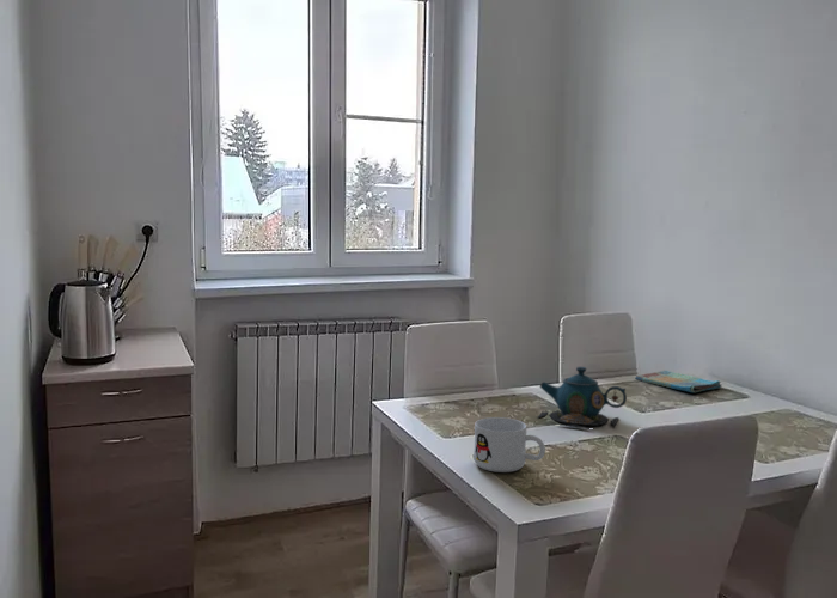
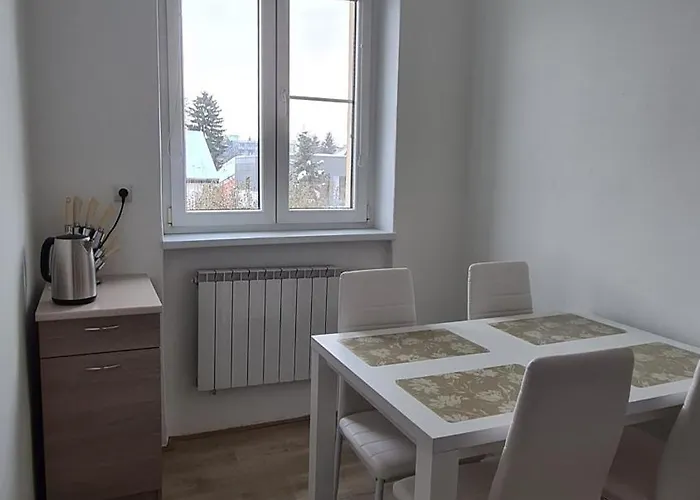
- teapot (581, 392)
- mug (509, 445)
- dish towel (677, 380)
